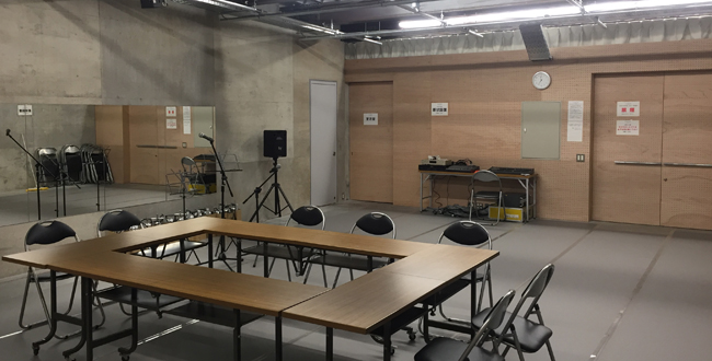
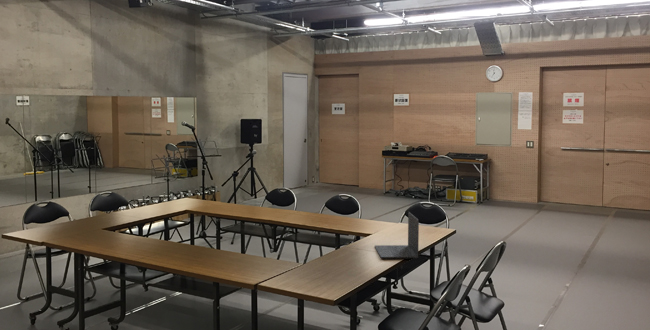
+ laptop (395, 245)
